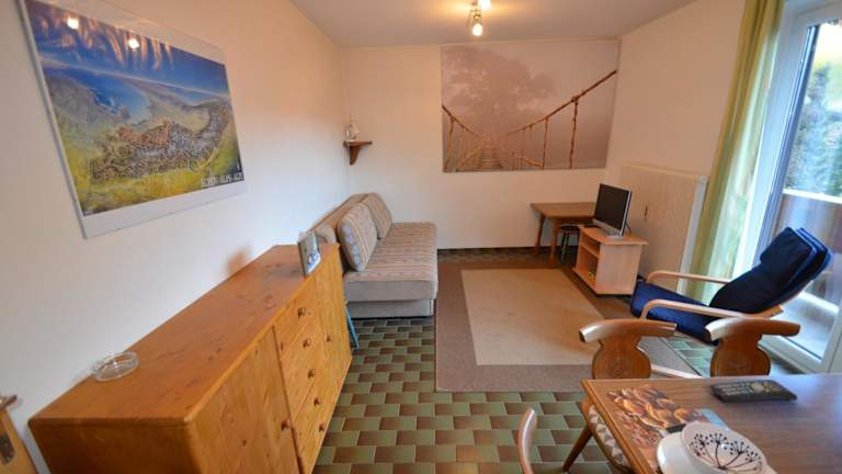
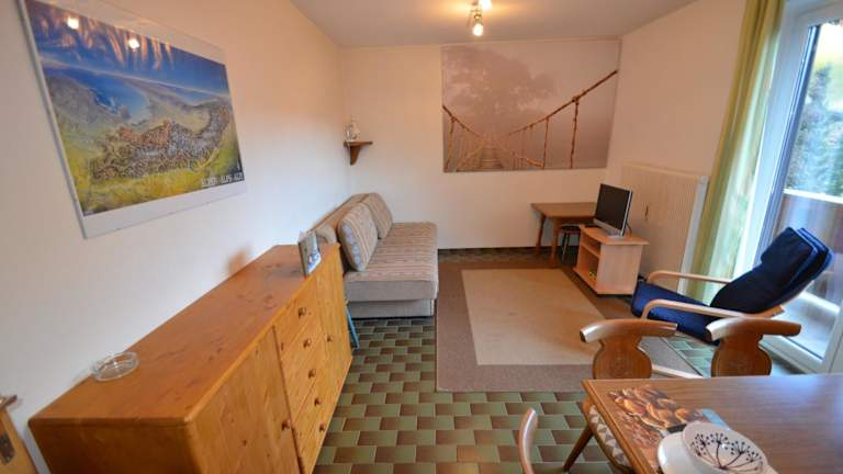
- remote control (752, 391)
